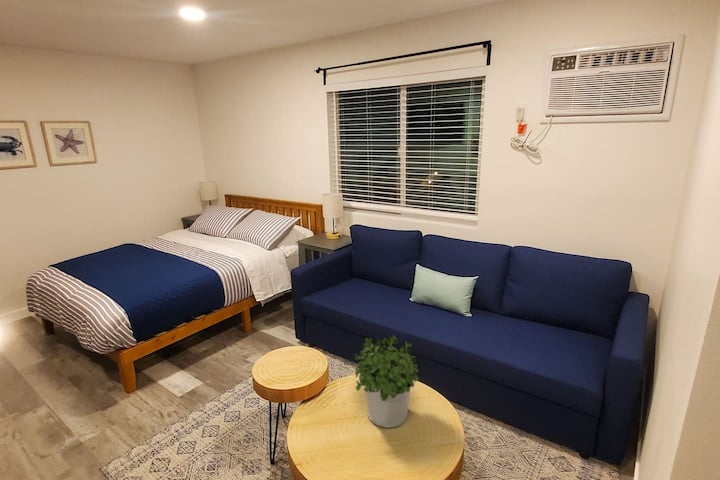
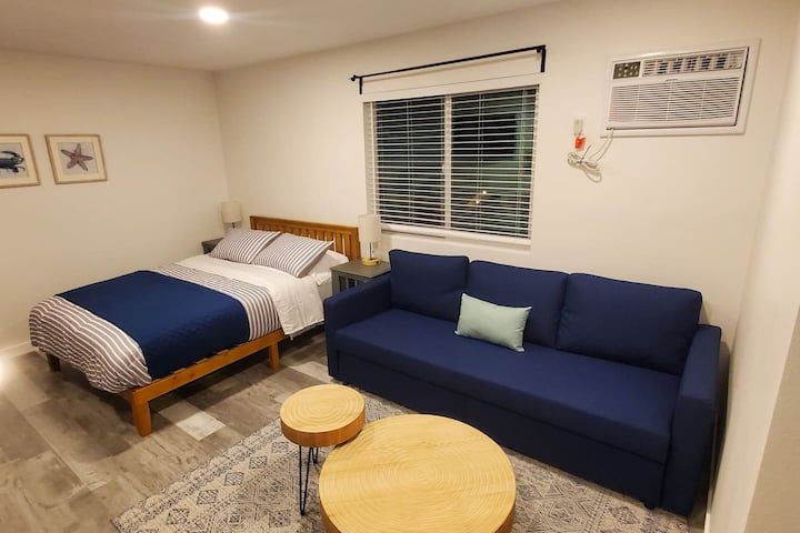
- potted plant (383, 379)
